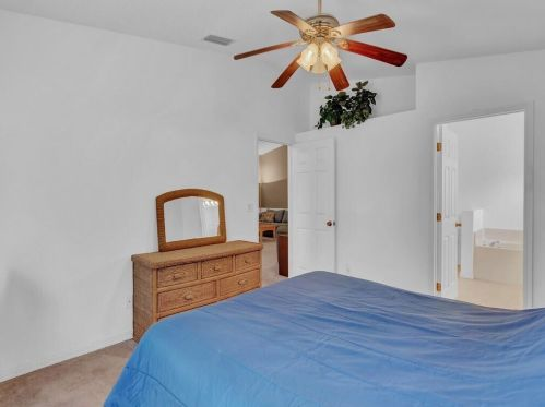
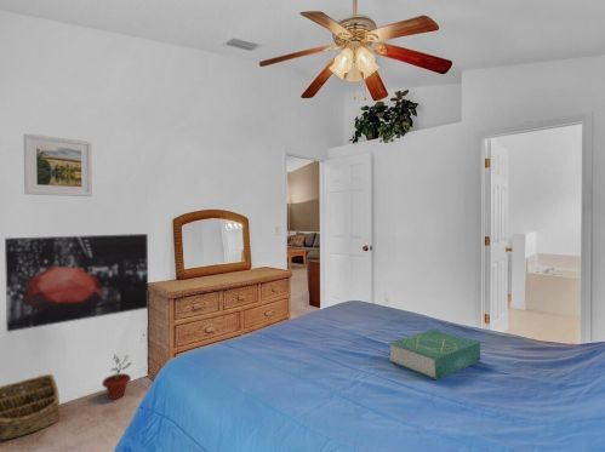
+ book (434, 351)
+ potted plant (118, 374)
+ basket (24, 406)
+ wall art (84, 276)
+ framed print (59, 166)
